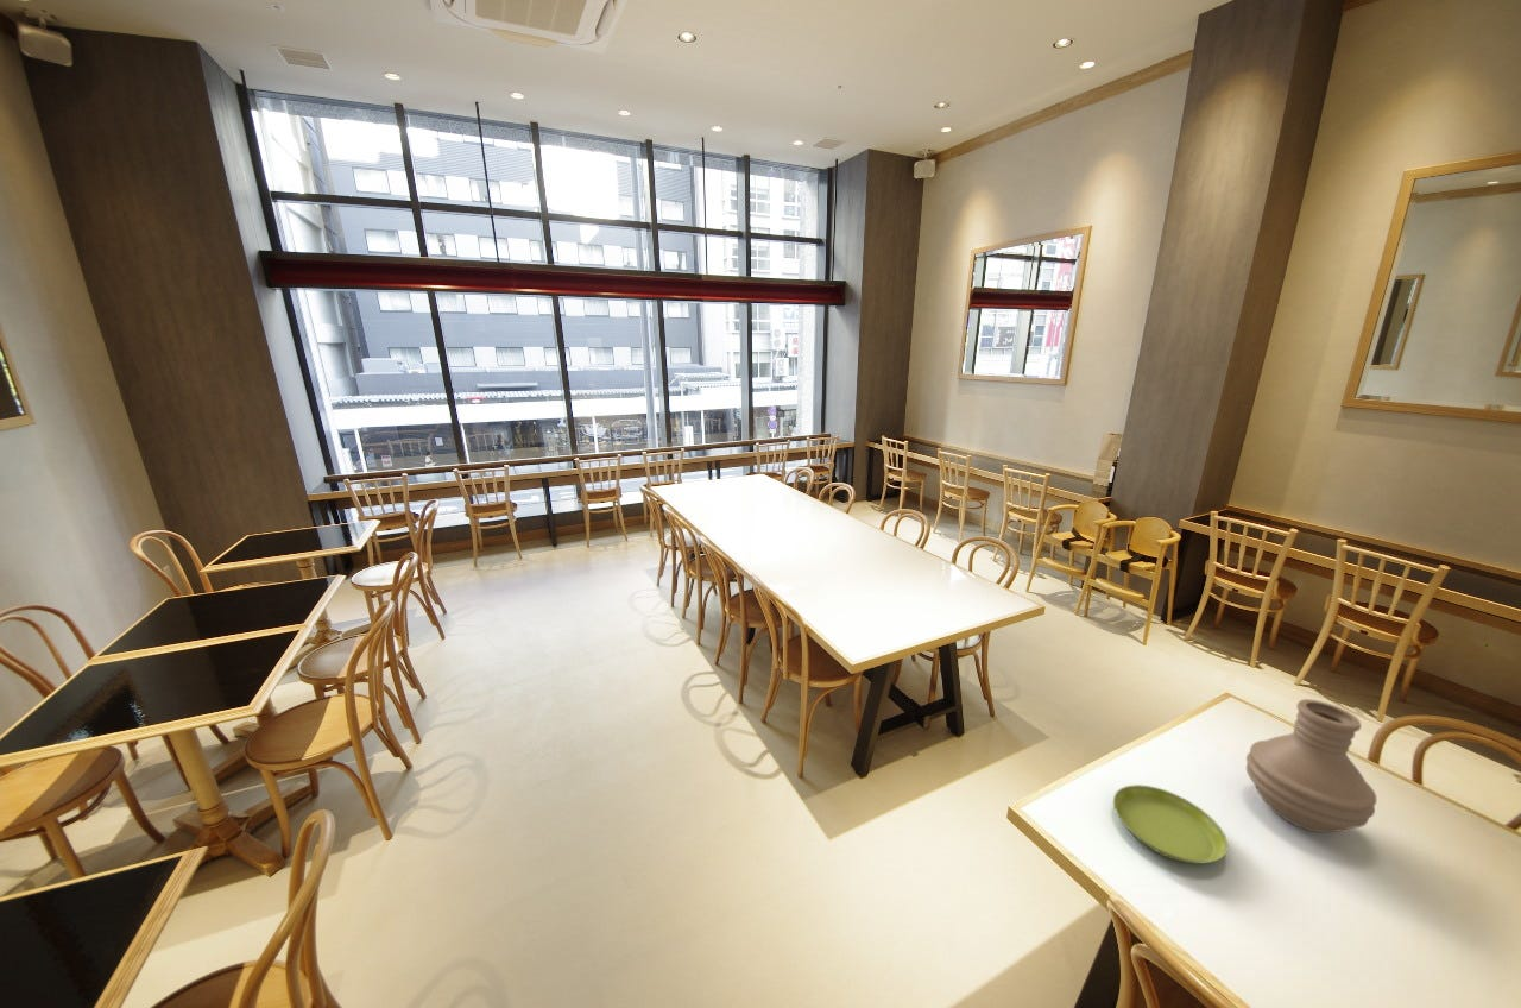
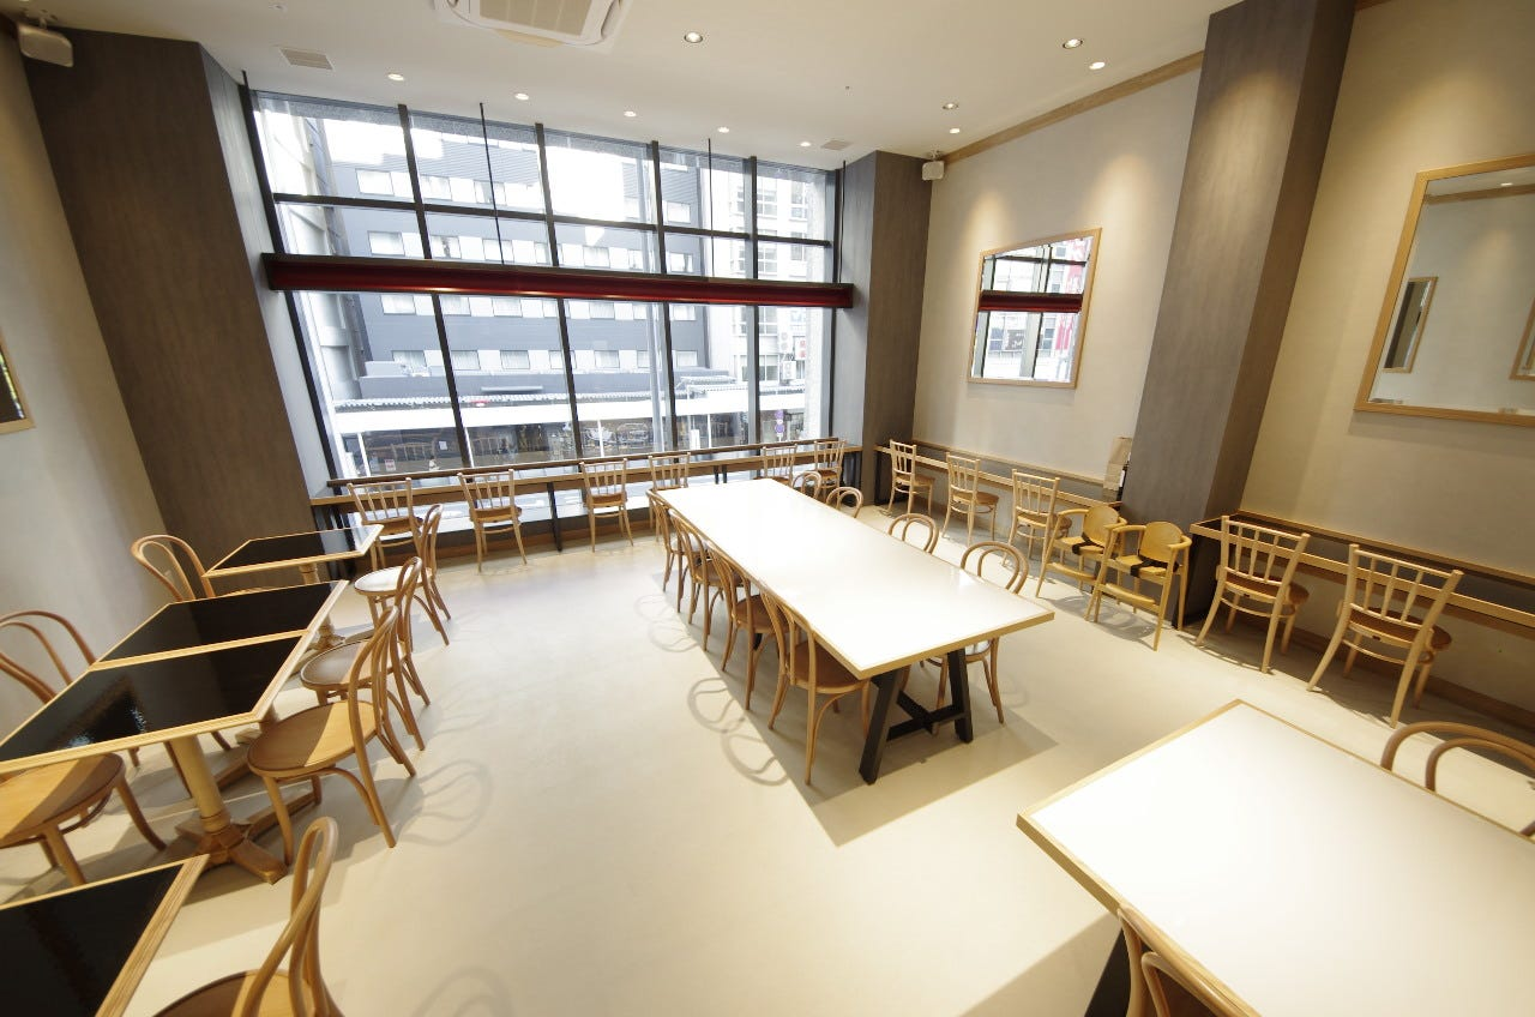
- vase (1311, 764)
- saucer (1166, 825)
